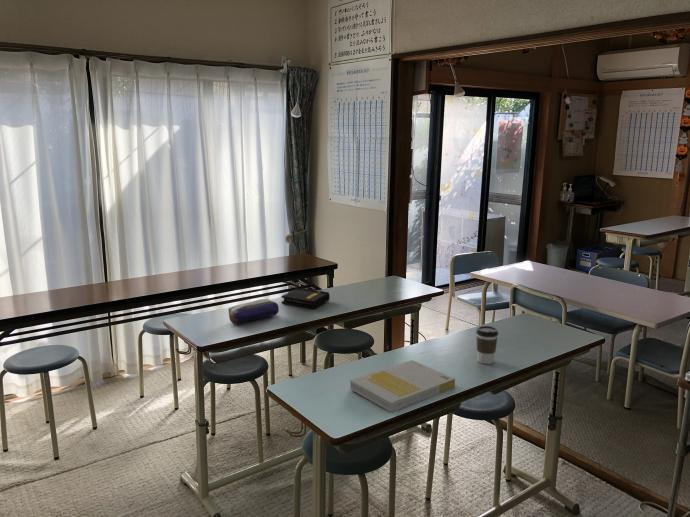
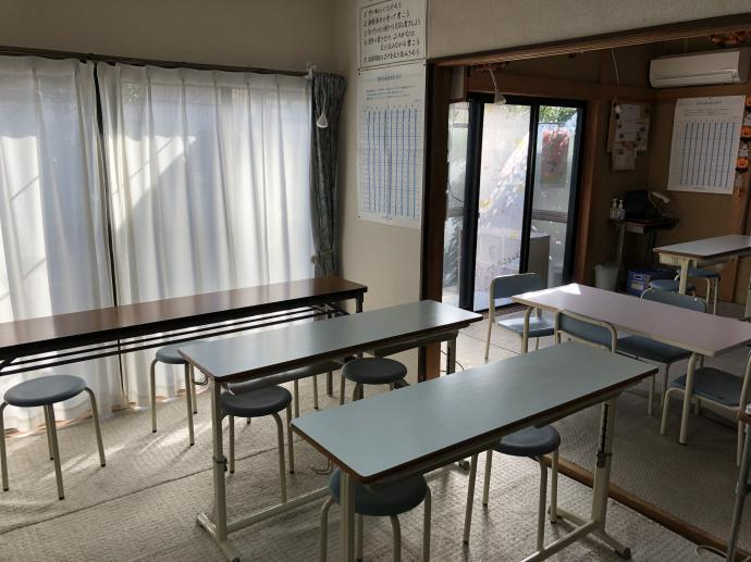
- book (303, 296)
- pencil case (254, 310)
- coffee cup (486, 345)
- book (402, 383)
